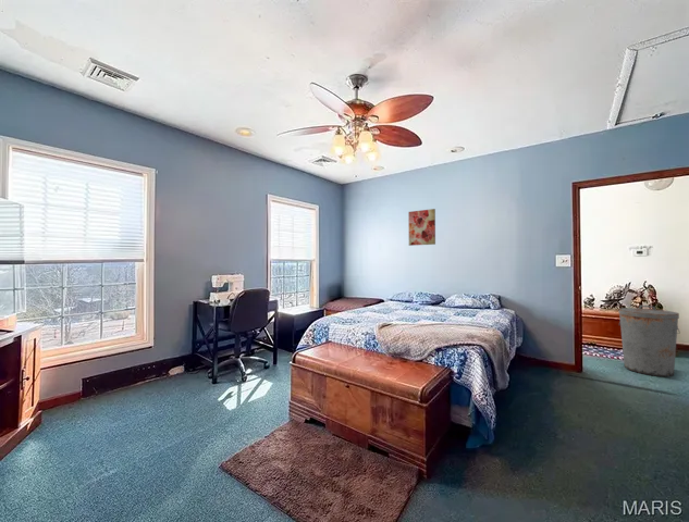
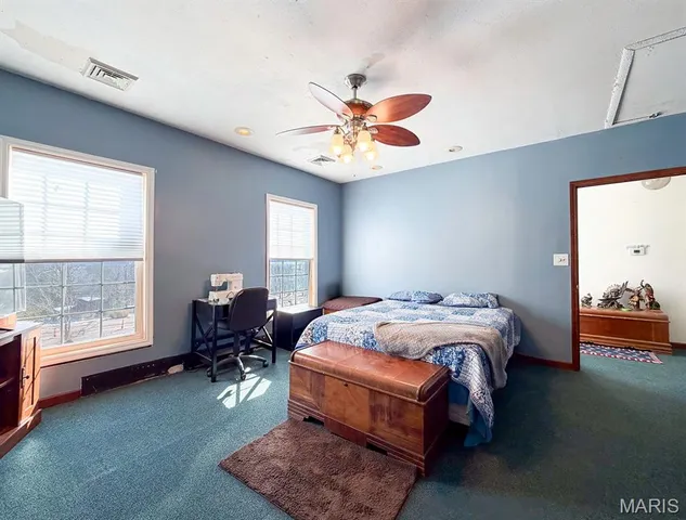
- wall art (421, 227)
- trash can (648, 337)
